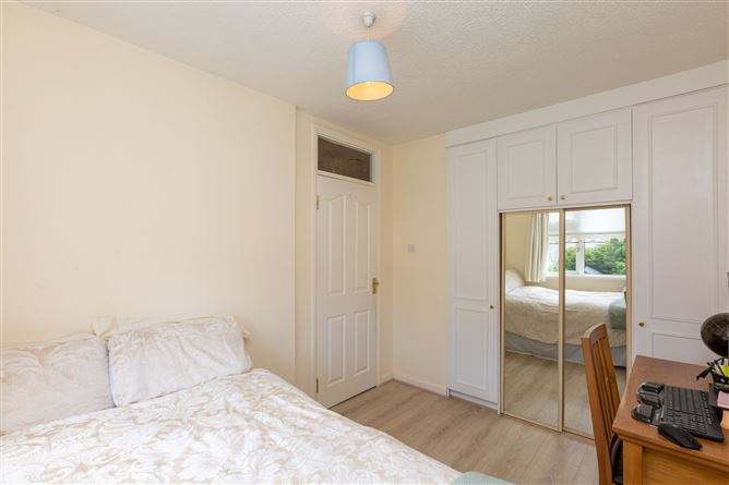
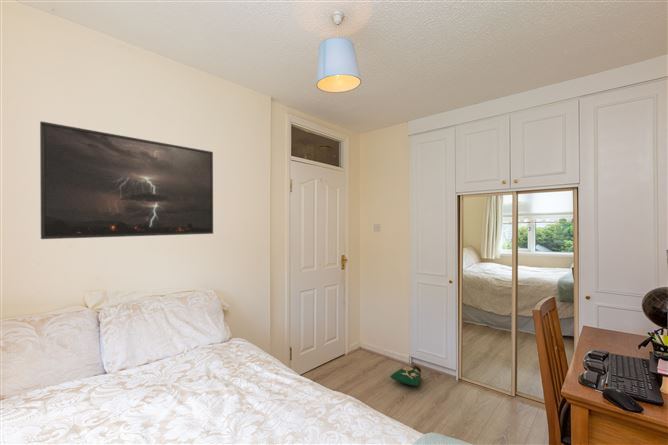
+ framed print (142, 187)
+ bag (410, 374)
